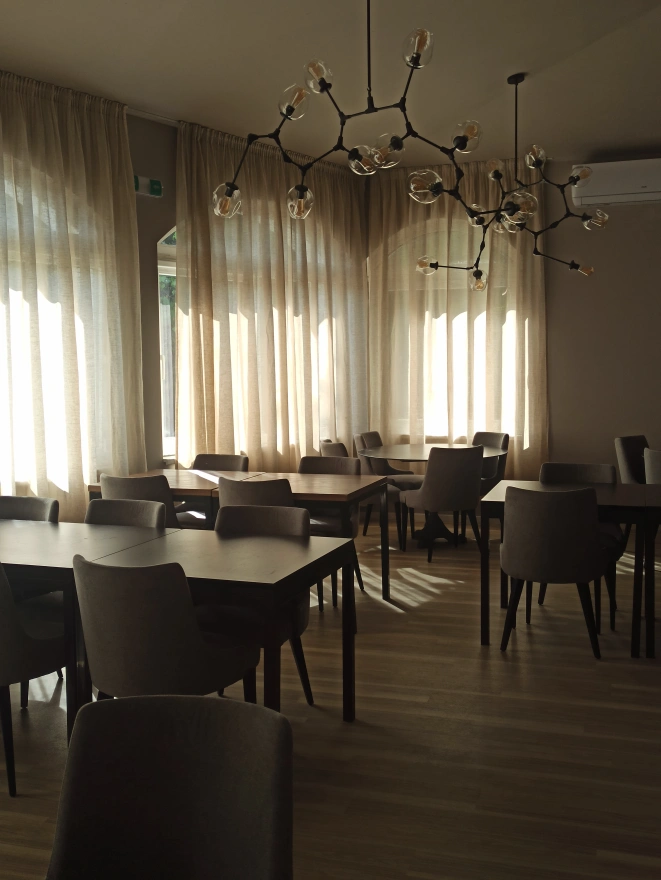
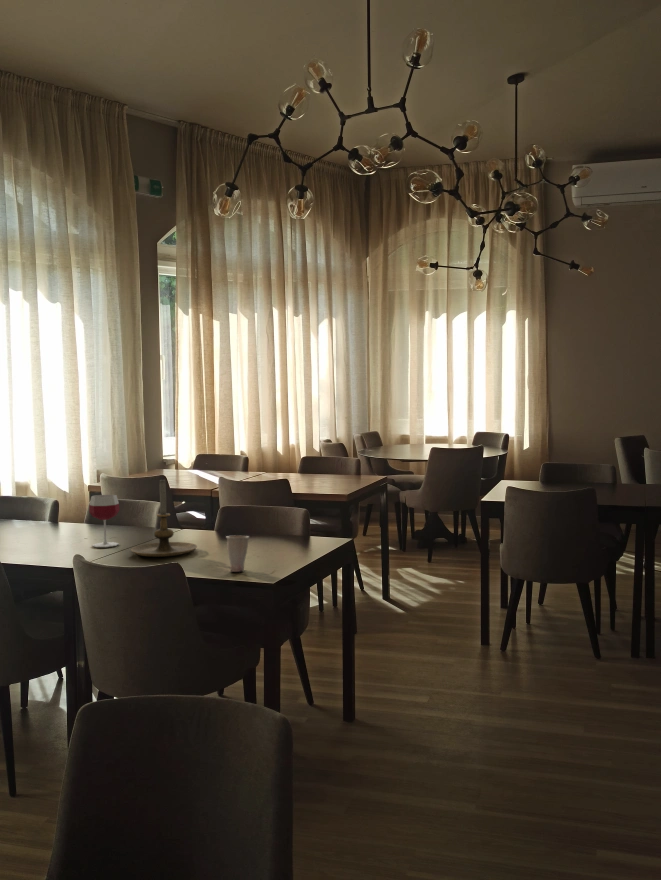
+ cup (238, 552)
+ wineglass (104, 520)
+ candle holder (163, 515)
